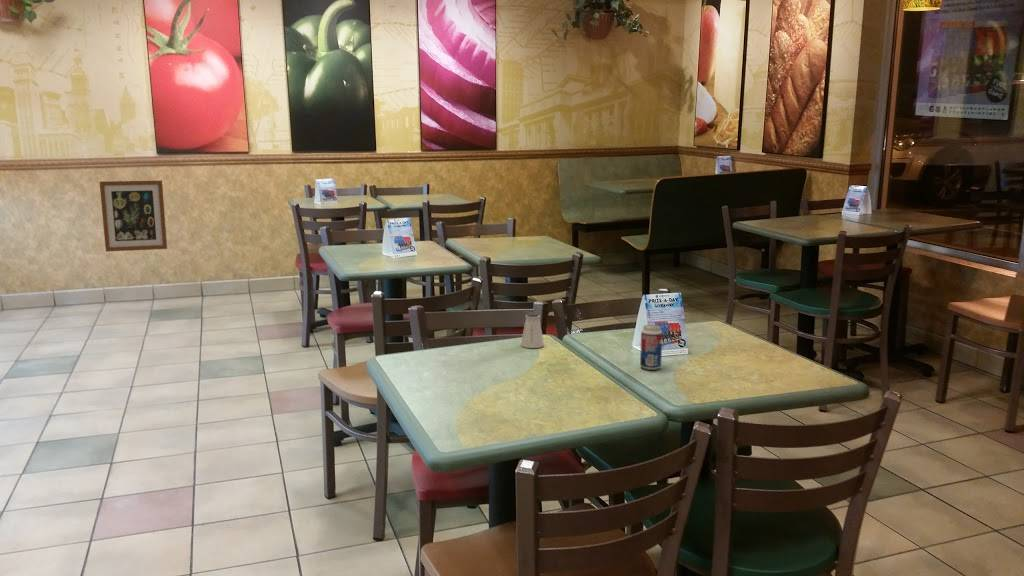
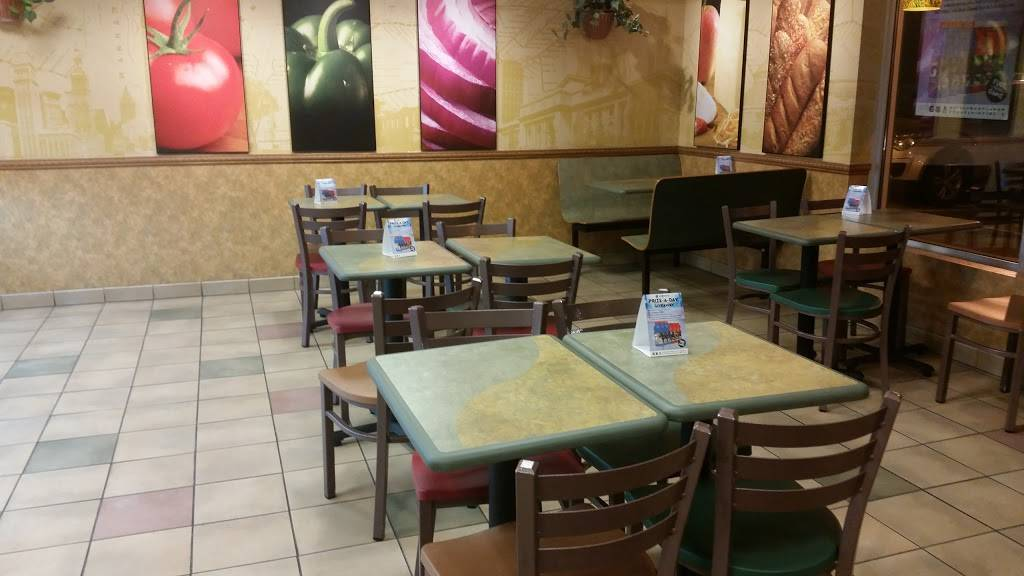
- wall art (134, 215)
- beverage can (651, 347)
- saltshaker (532, 329)
